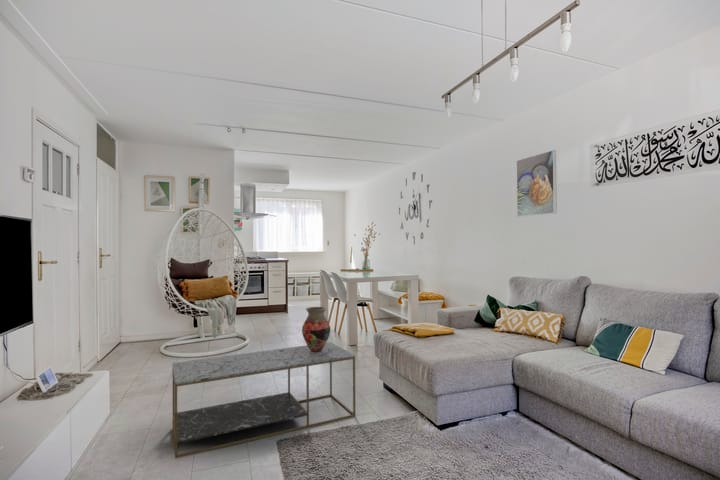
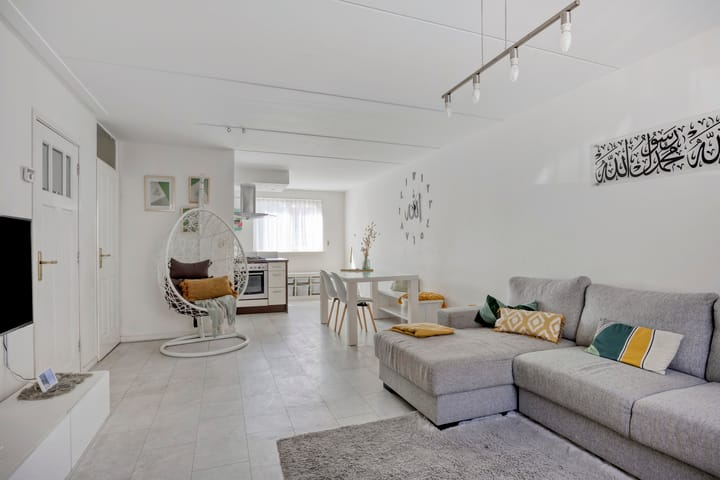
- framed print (535, 185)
- vase (316, 329)
- coffee table (266, 396)
